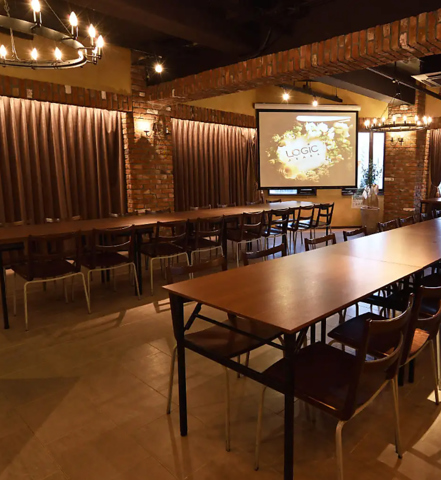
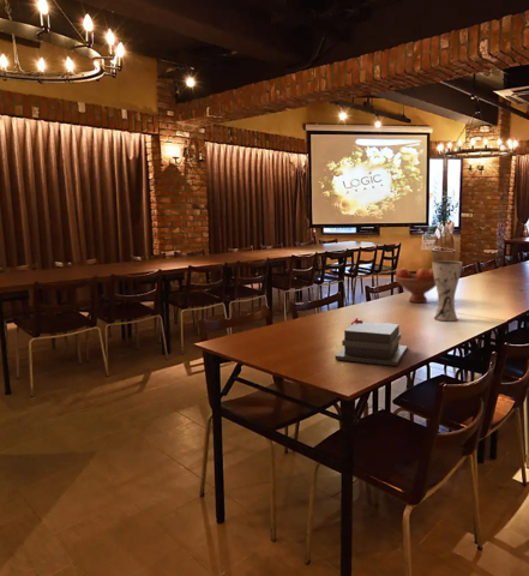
+ fruit bowl (417, 283)
+ vase (446, 290)
+ book (372, 338)
